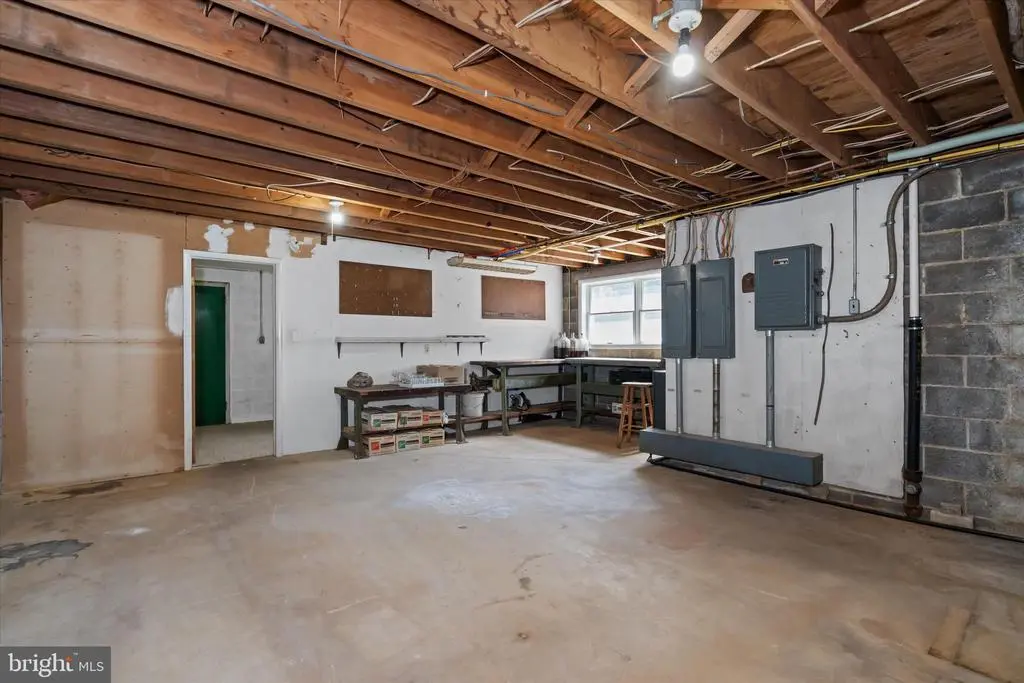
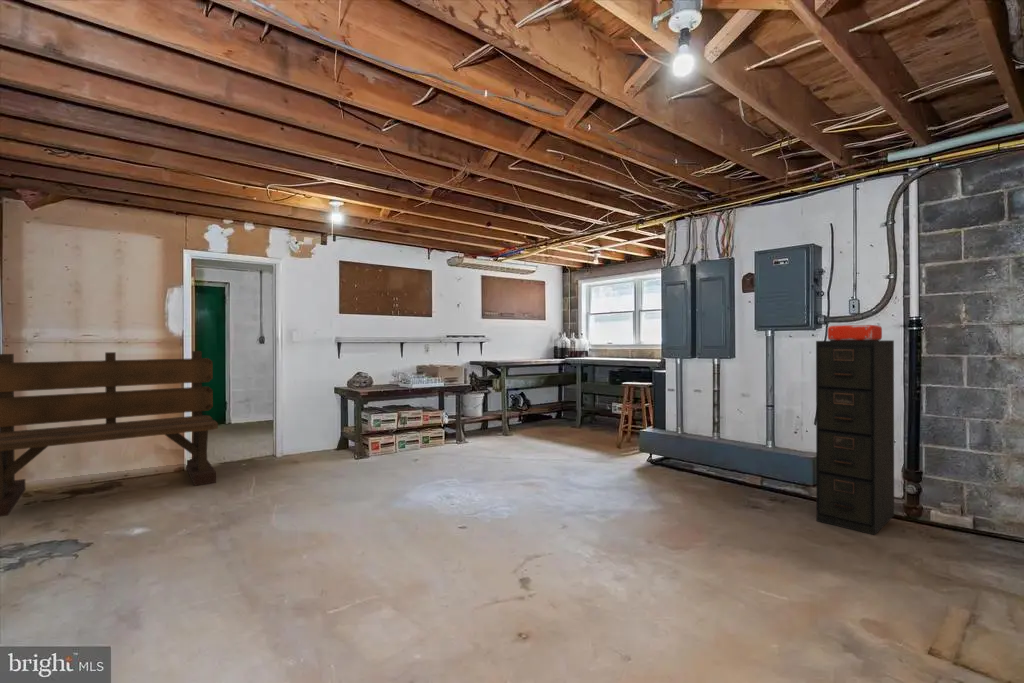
+ first aid kit (854, 332)
+ filing cabinet (854, 429)
+ bench (109, 421)
